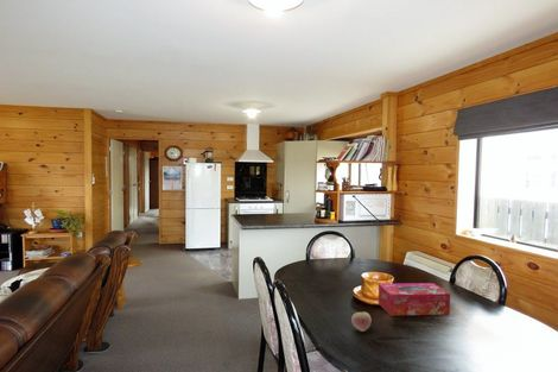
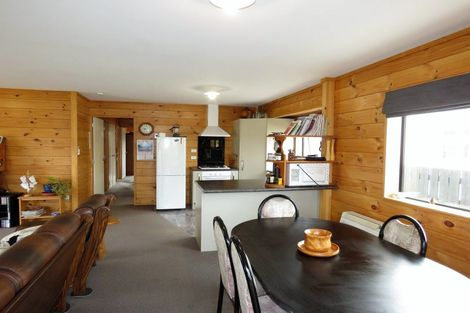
- fruit (361, 321)
- tissue box (412, 298)
